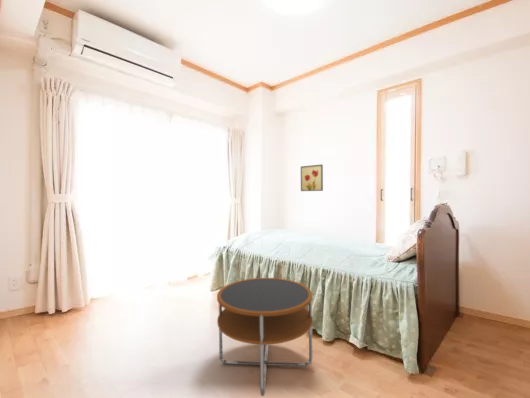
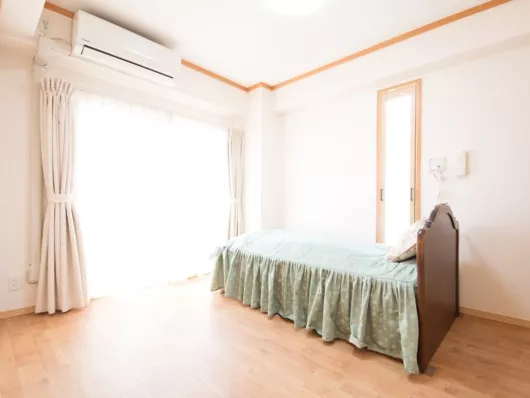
- wall art (311, 178)
- side table (265, 328)
